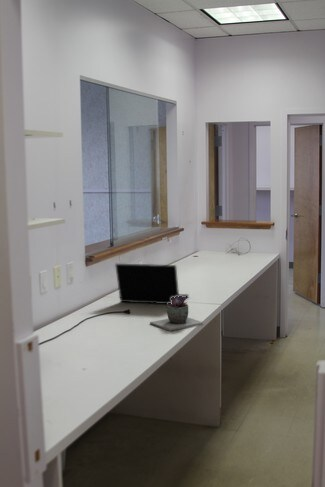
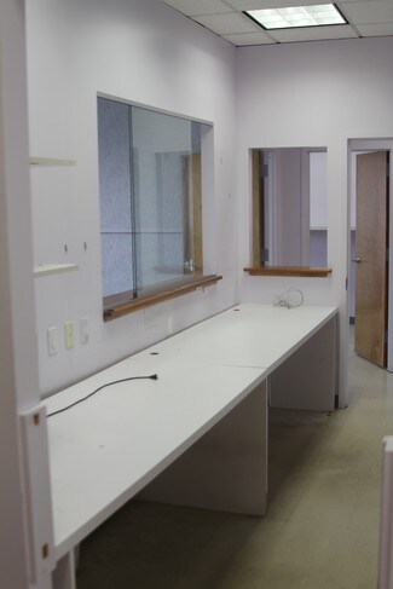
- laptop (153, 280)
- succulent plant (176, 309)
